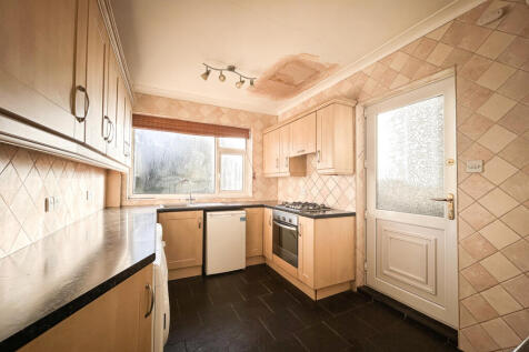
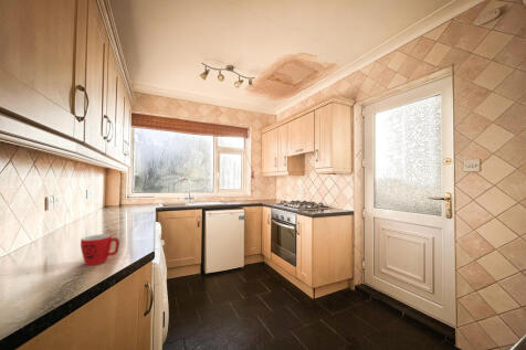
+ mug (101, 248)
